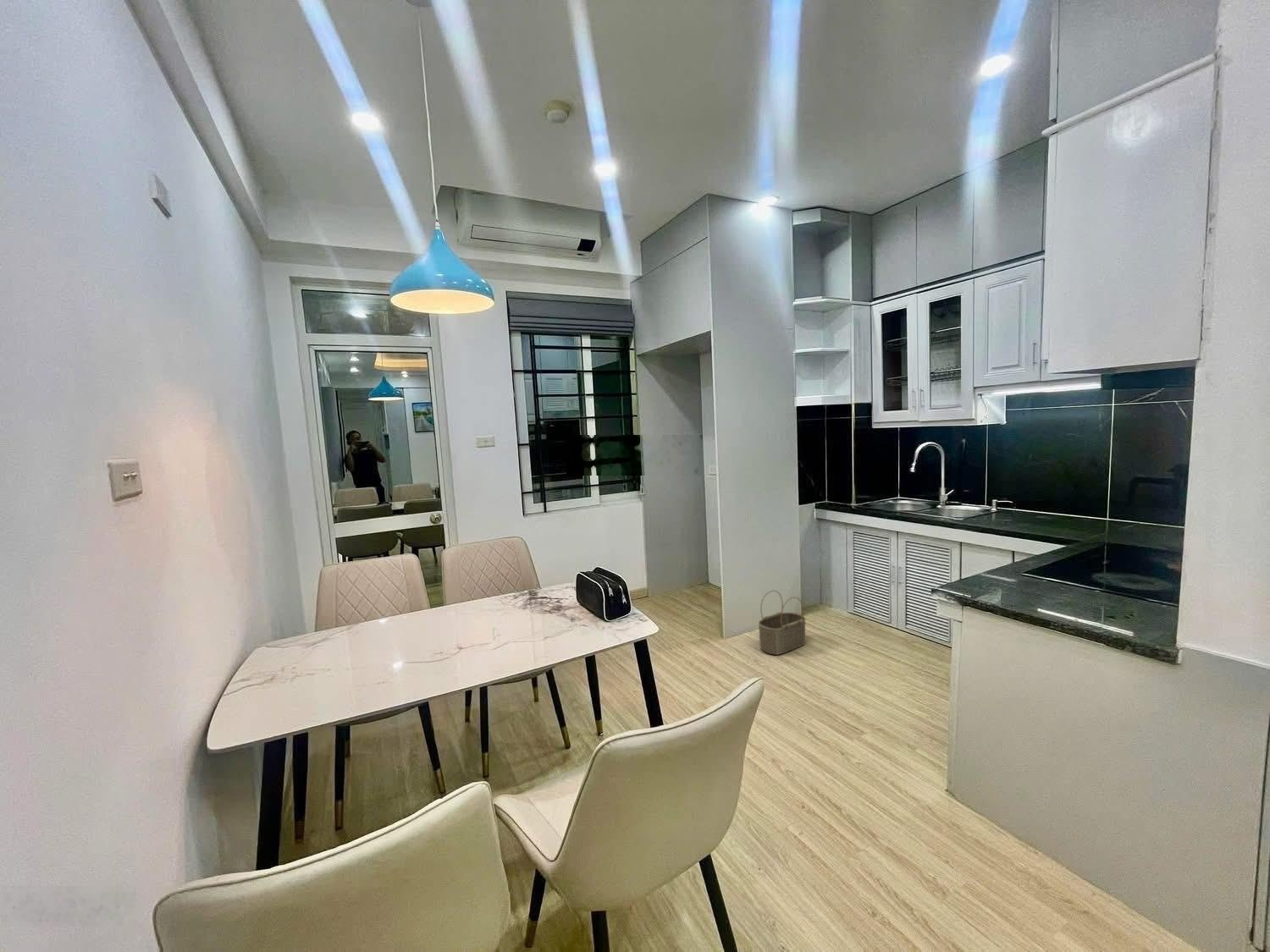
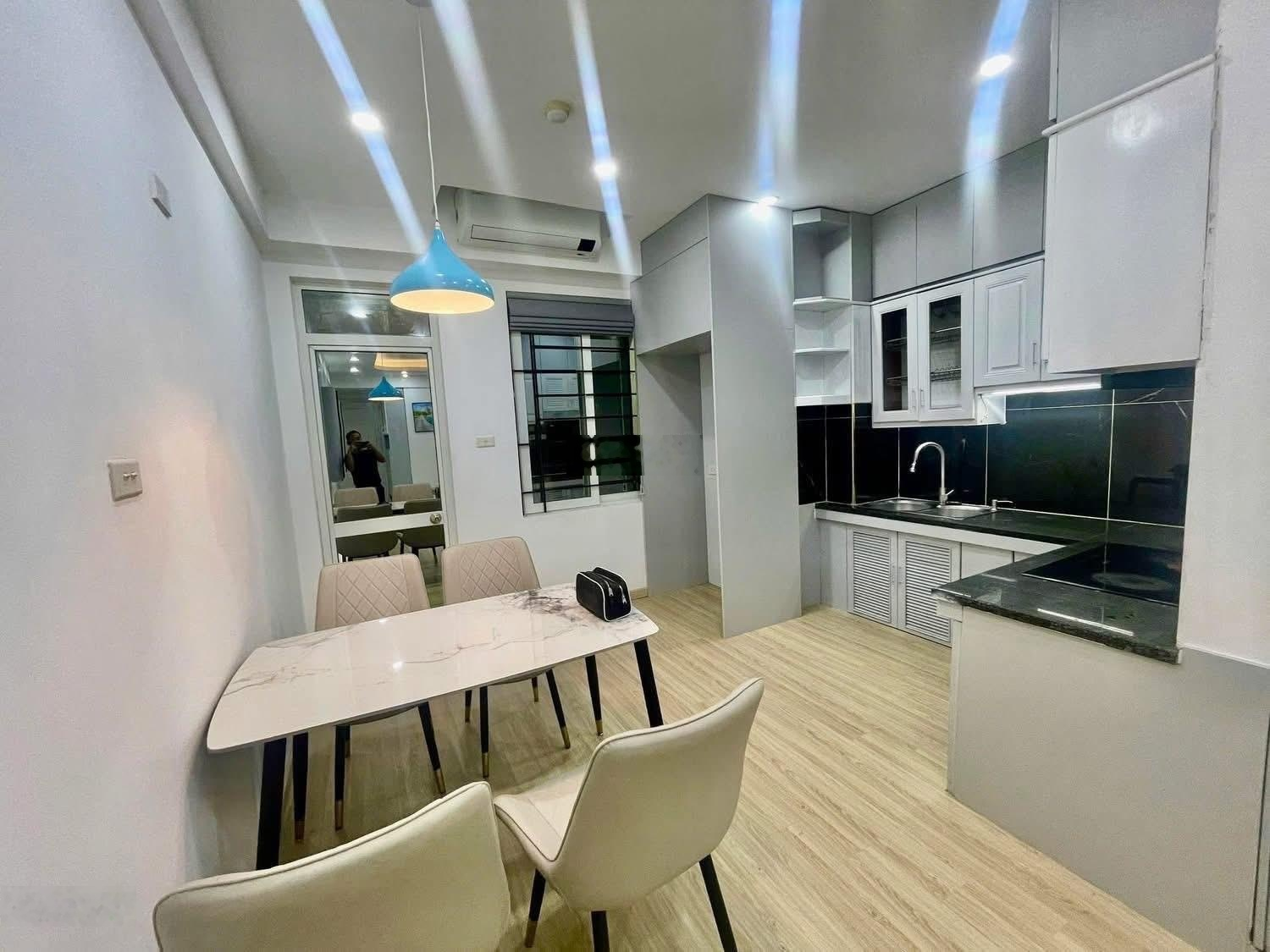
- wicker basket (781, 619)
